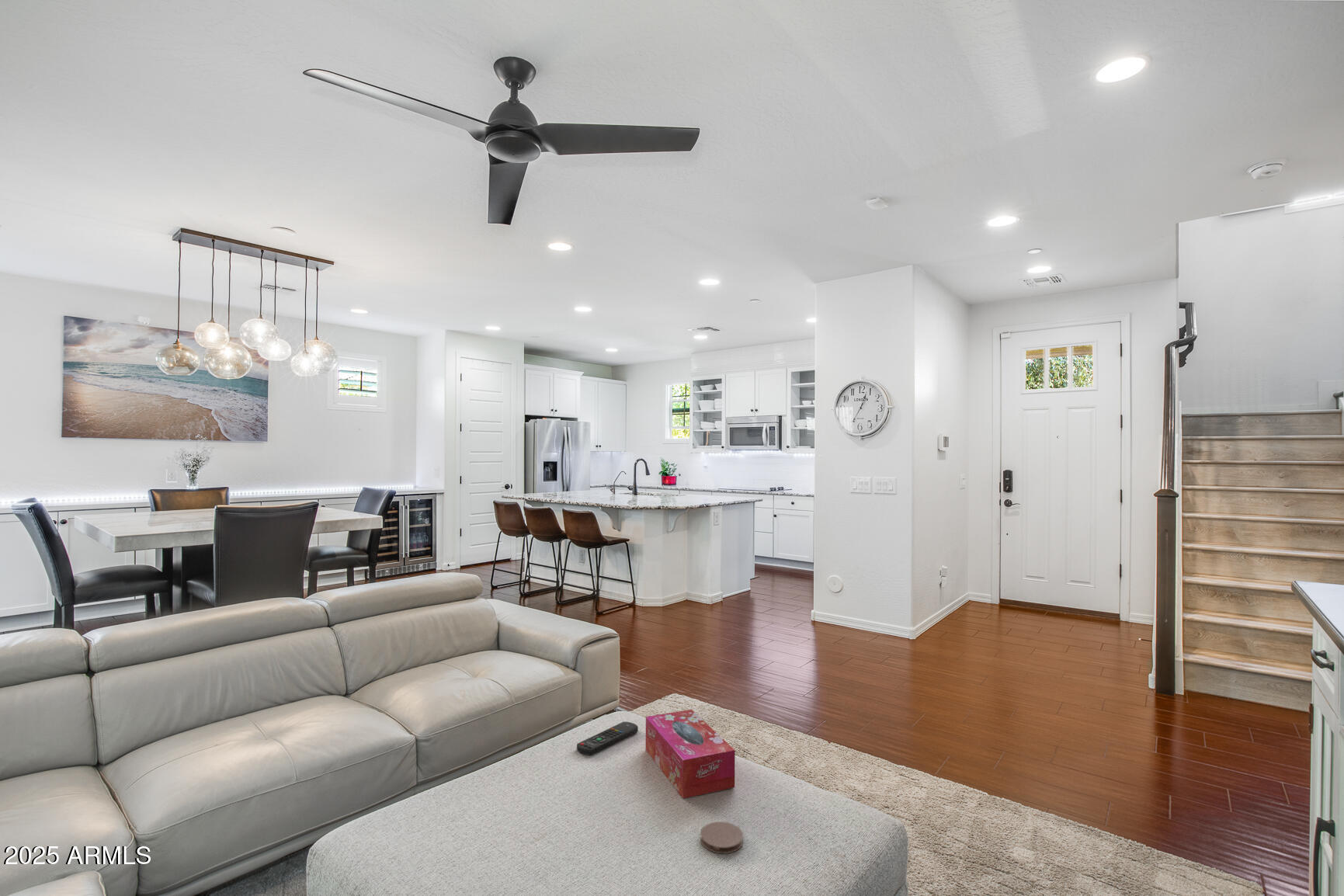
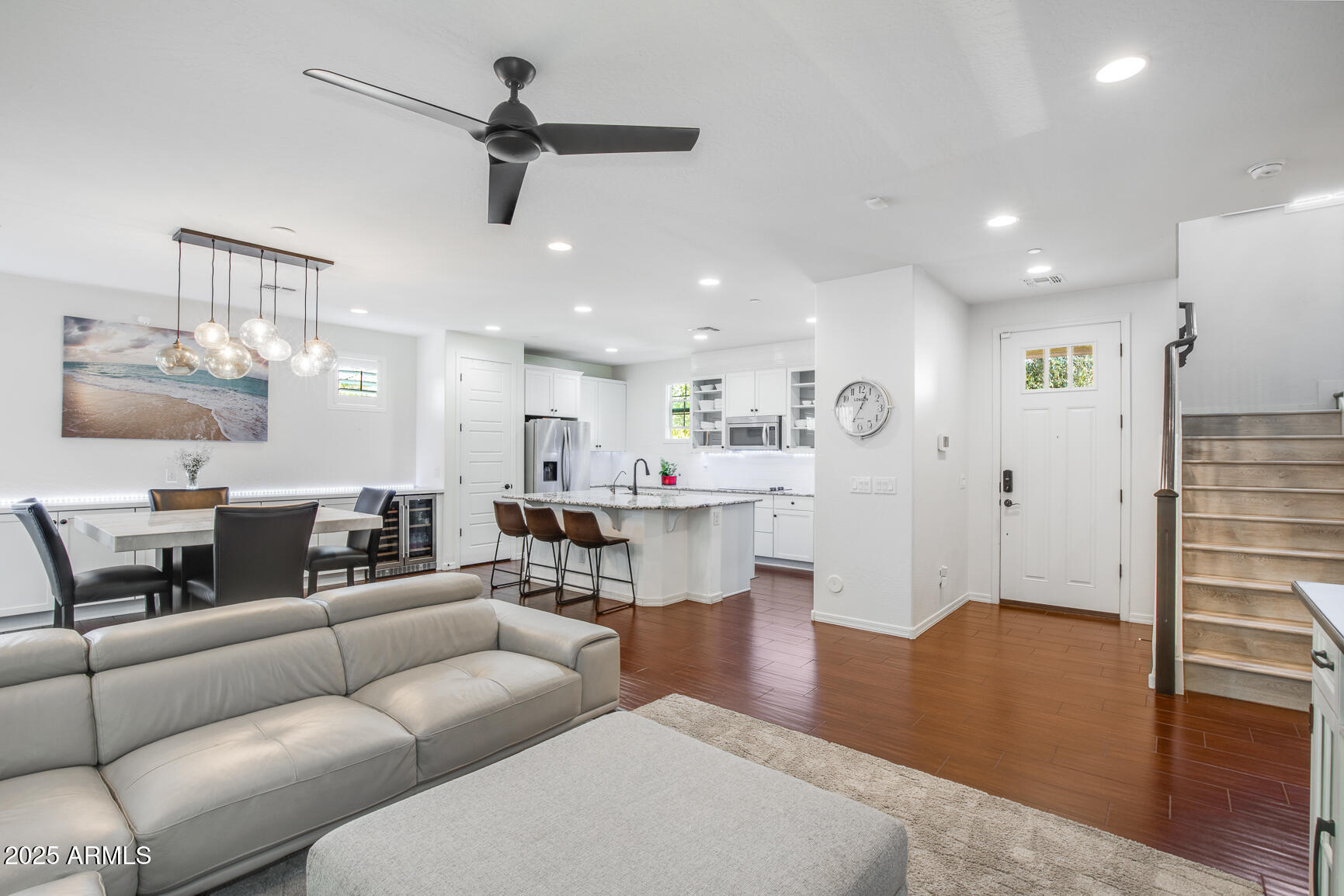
- tissue box (687, 749)
- remote control (608, 737)
- coaster (721, 836)
